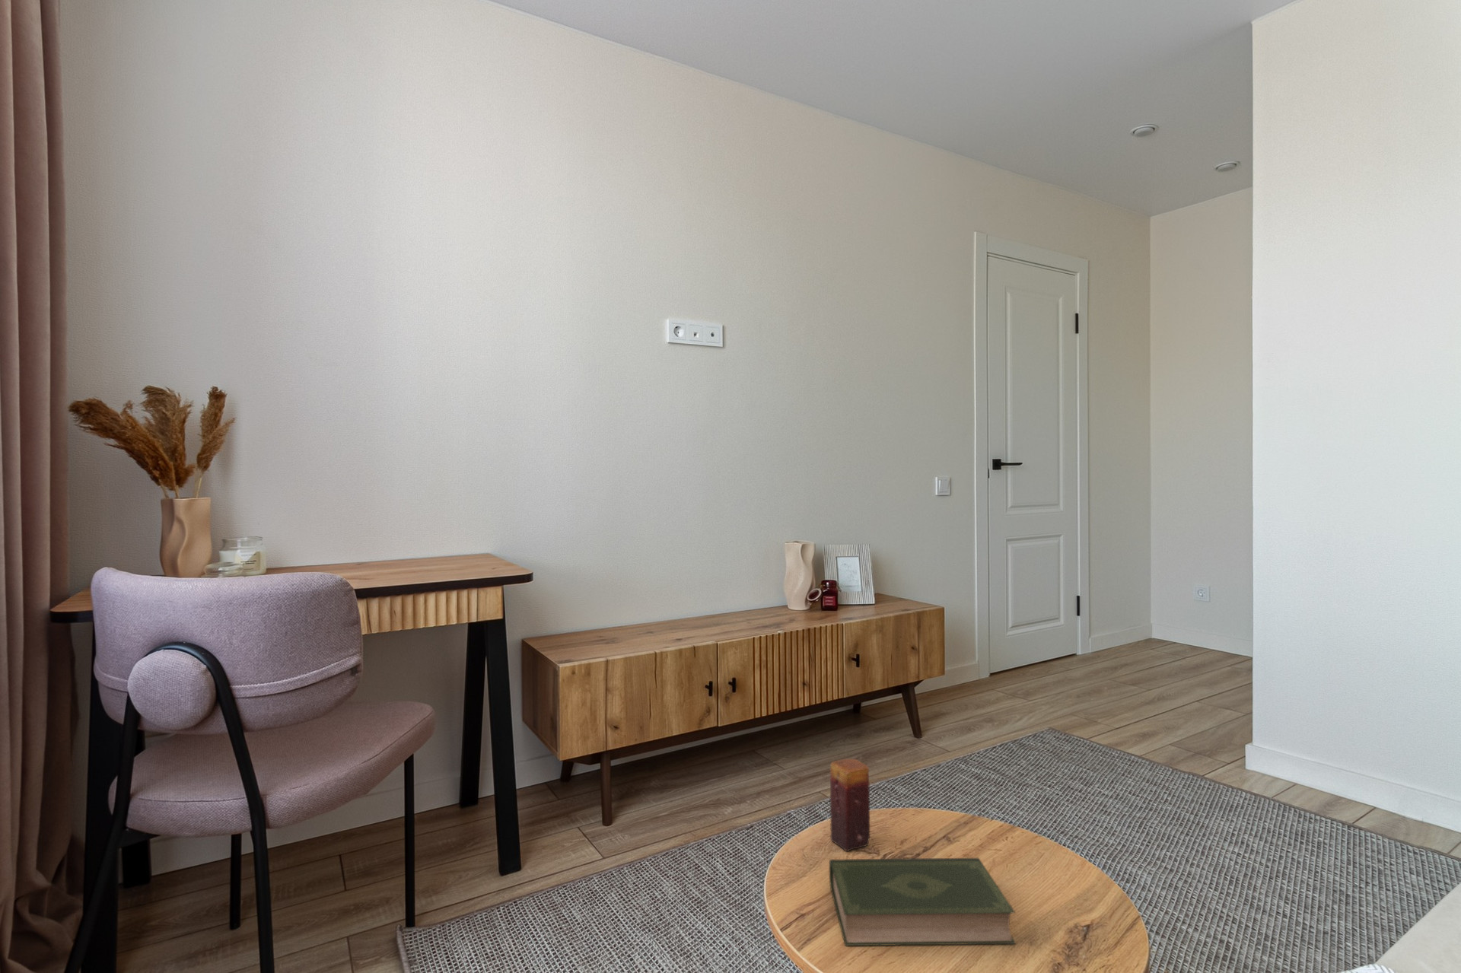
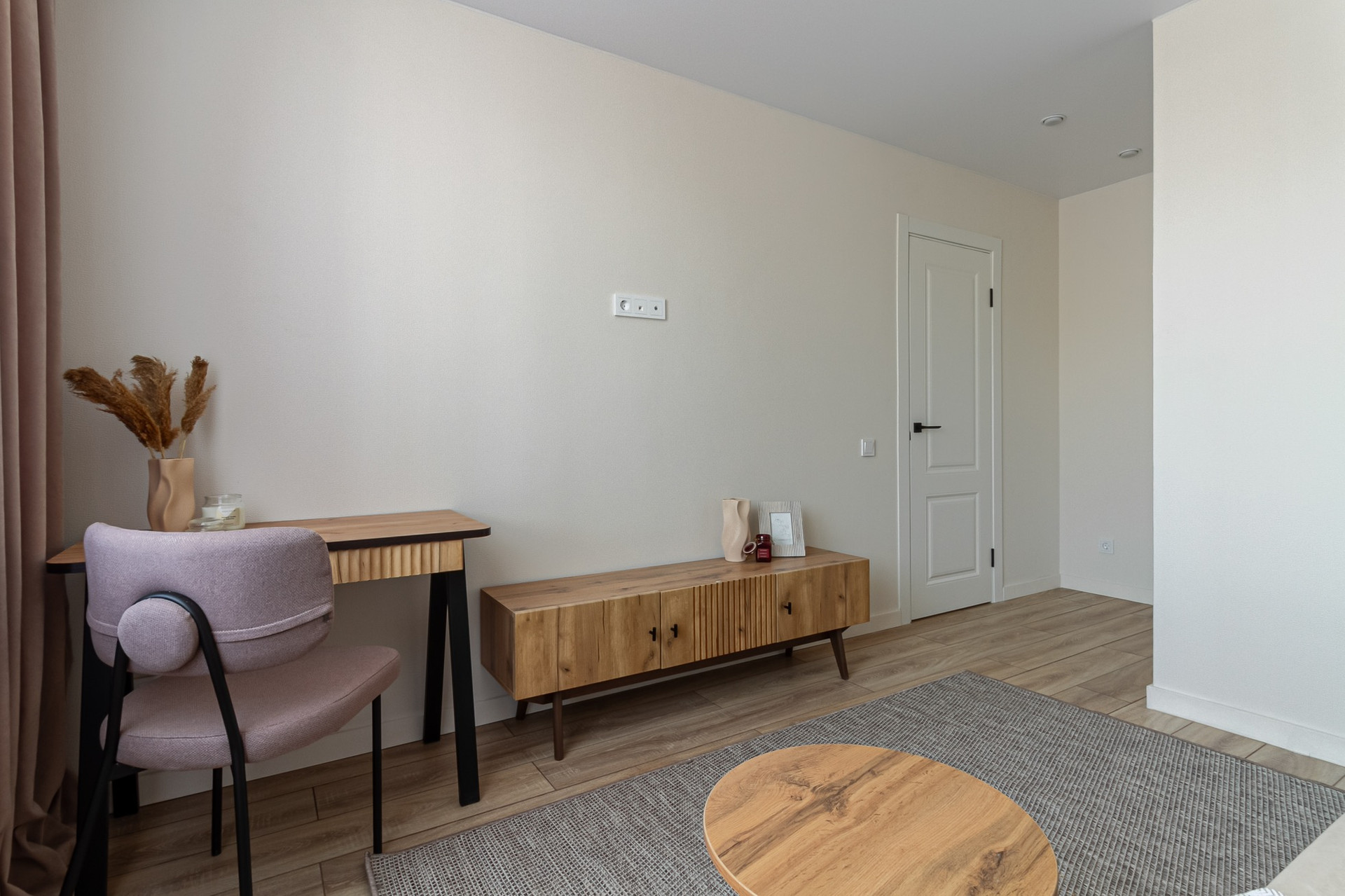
- book (916, 896)
- candle (849, 803)
